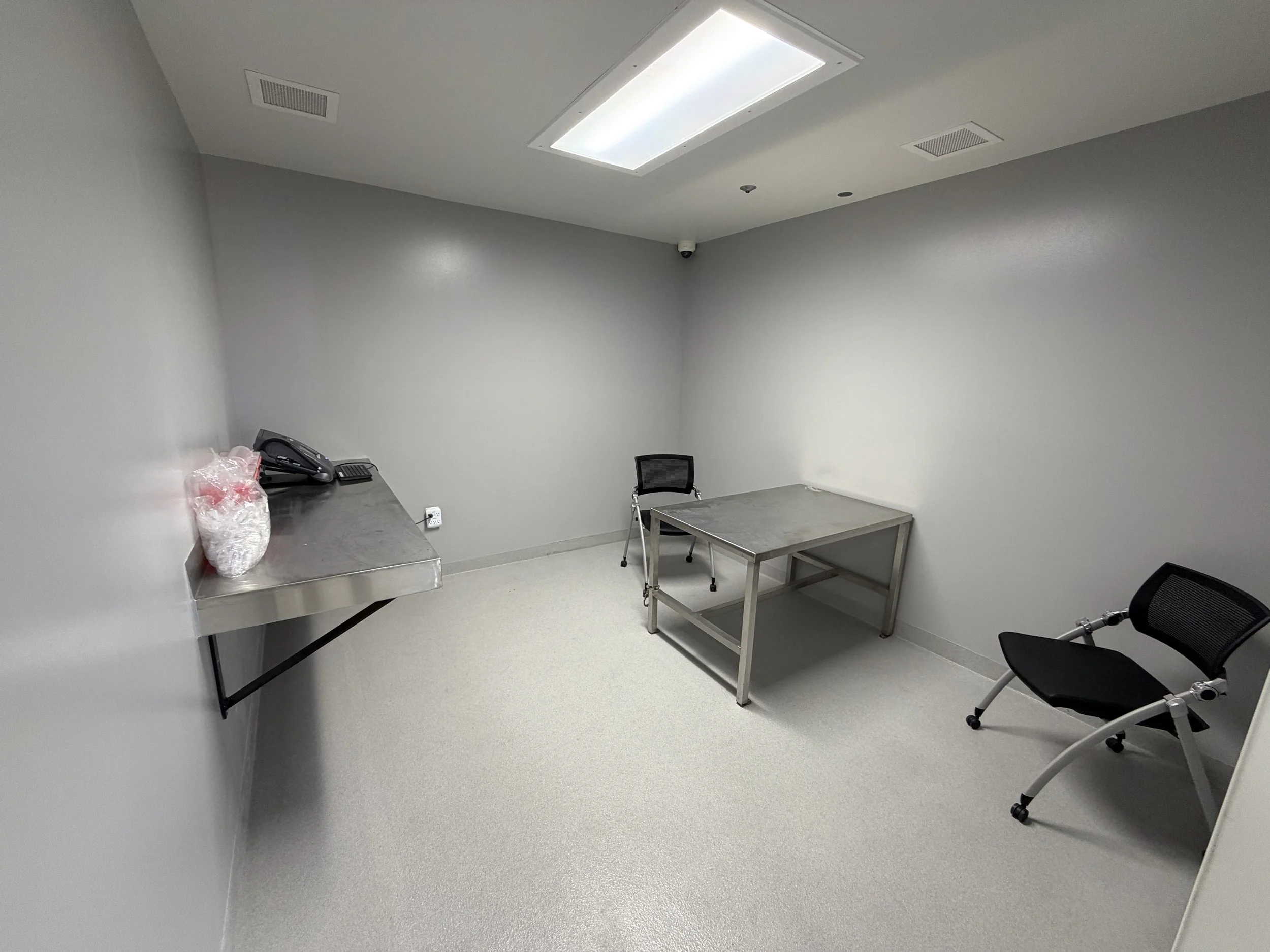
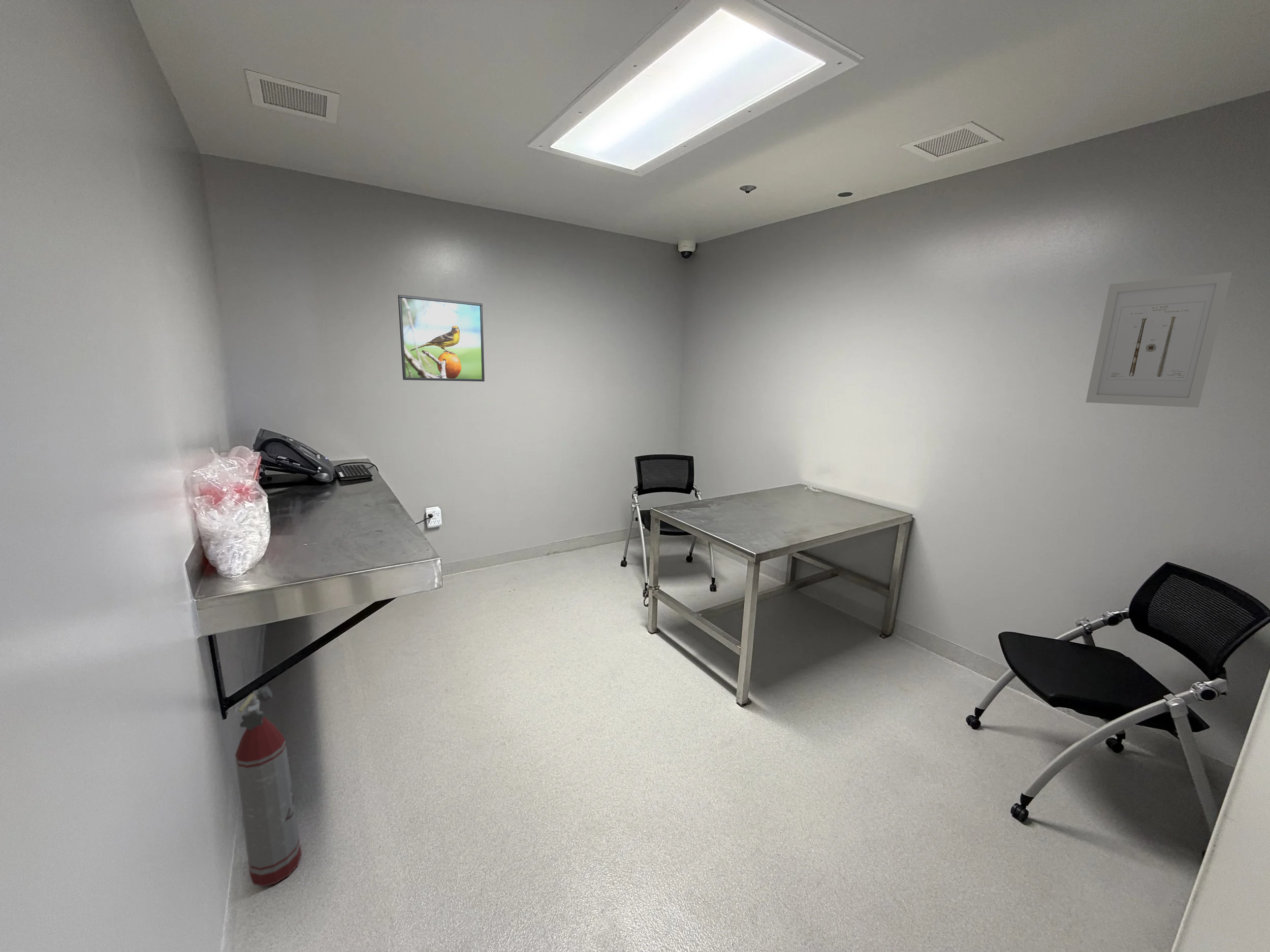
+ wall art (1152, 343)
+ fire extinguisher (265, 782)
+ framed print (443, 341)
